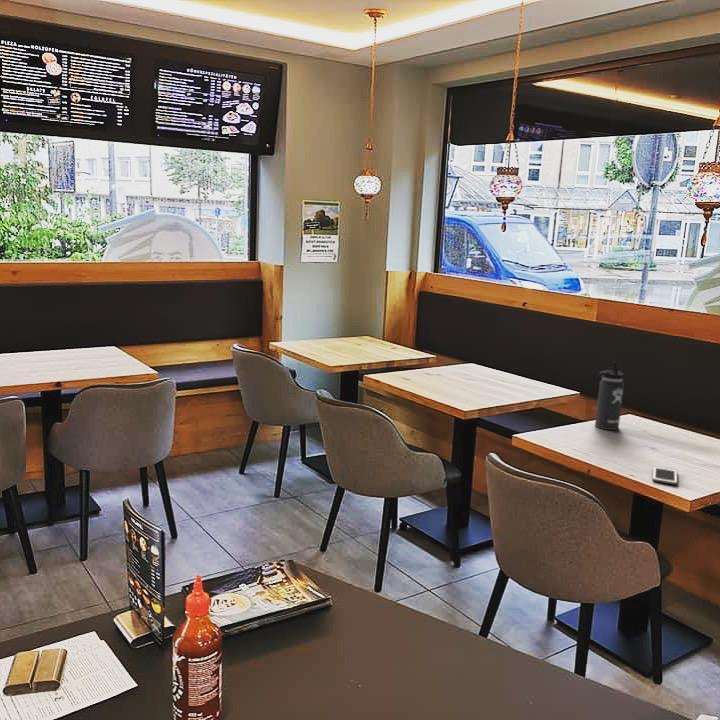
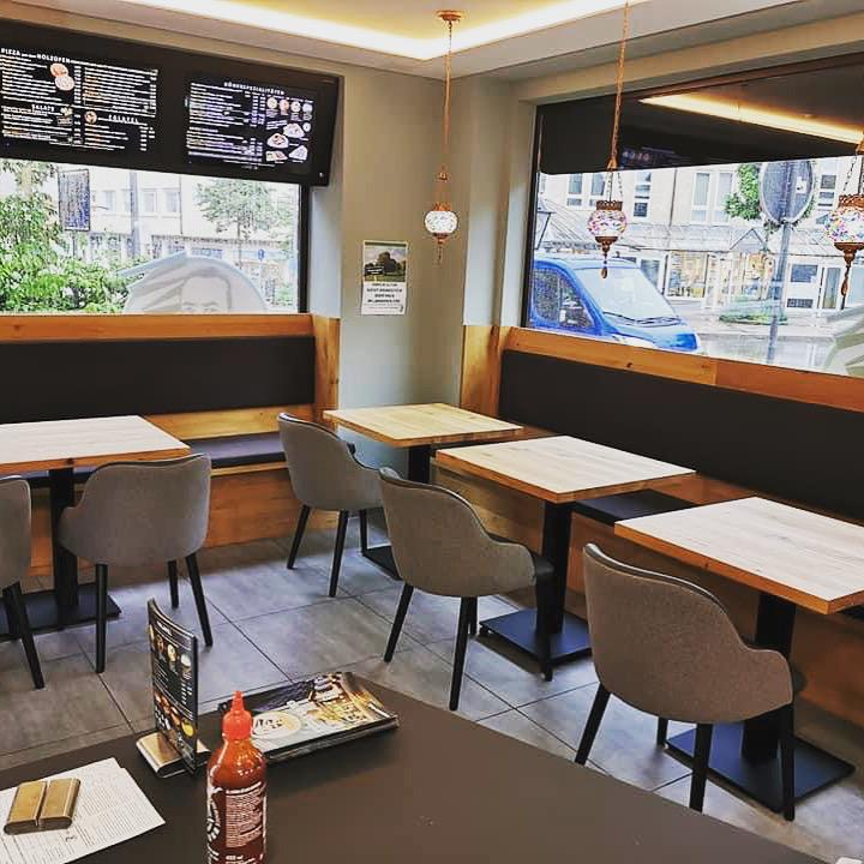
- thermos bottle (608, 394)
- cell phone (664, 475)
